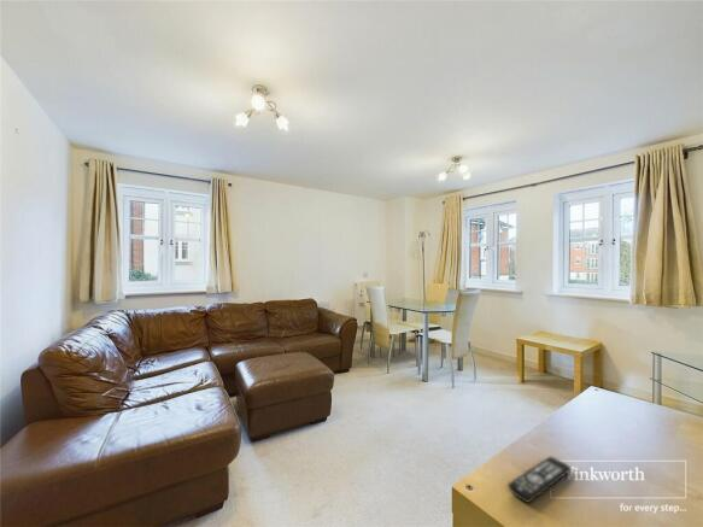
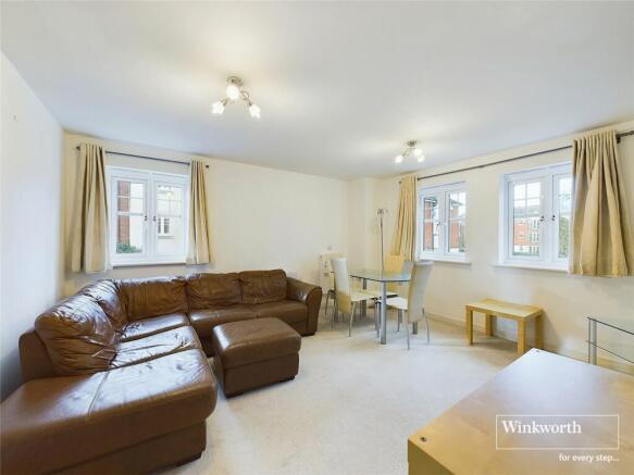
- remote control (540, 478)
